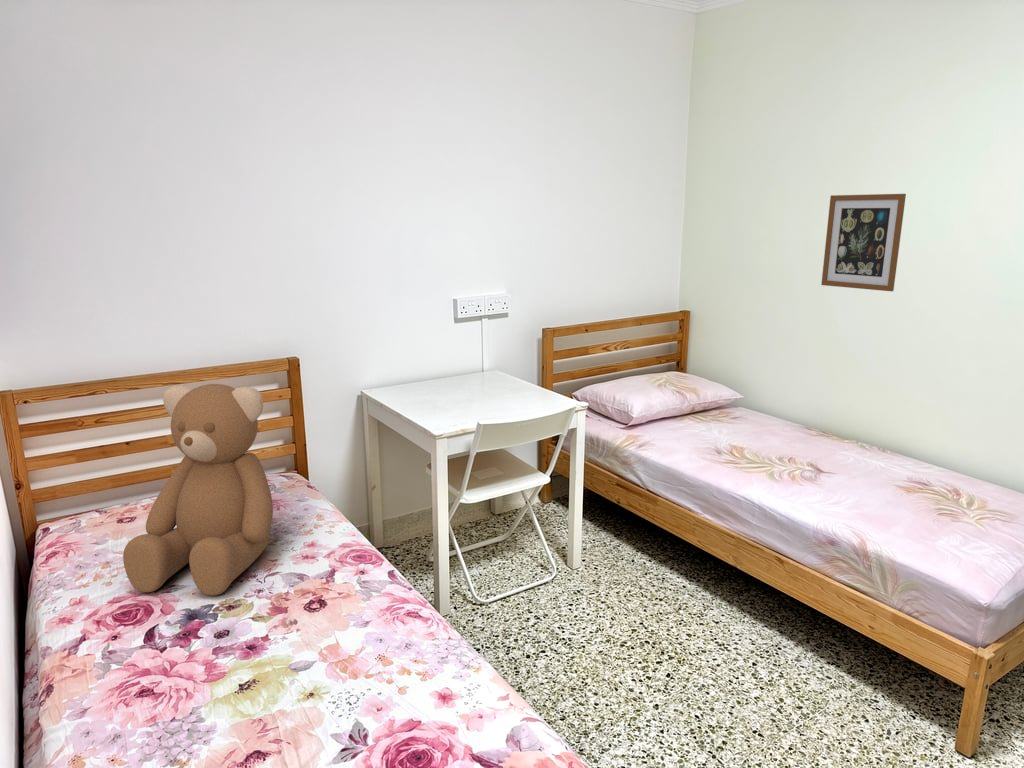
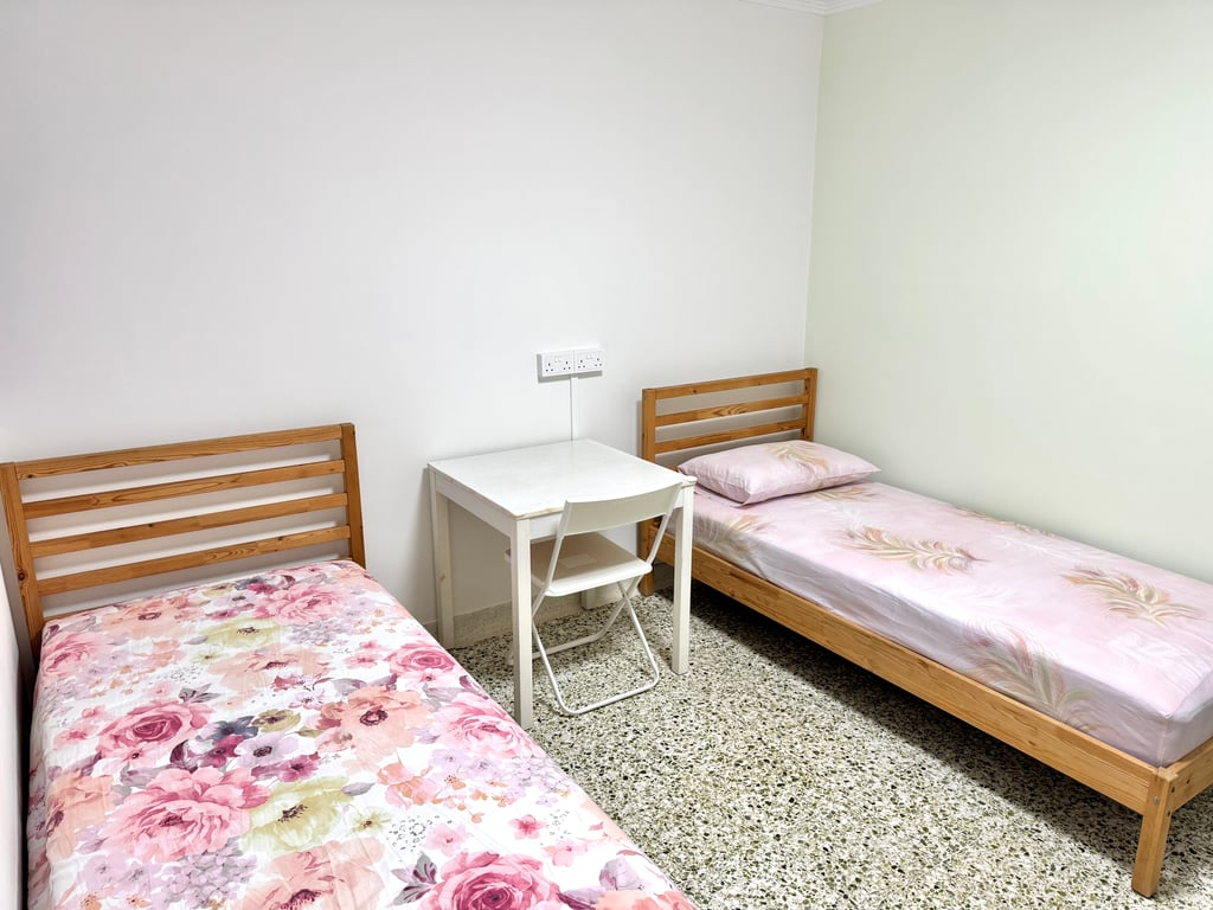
- wall art (861, 242)
- teddy bear (205, 479)
